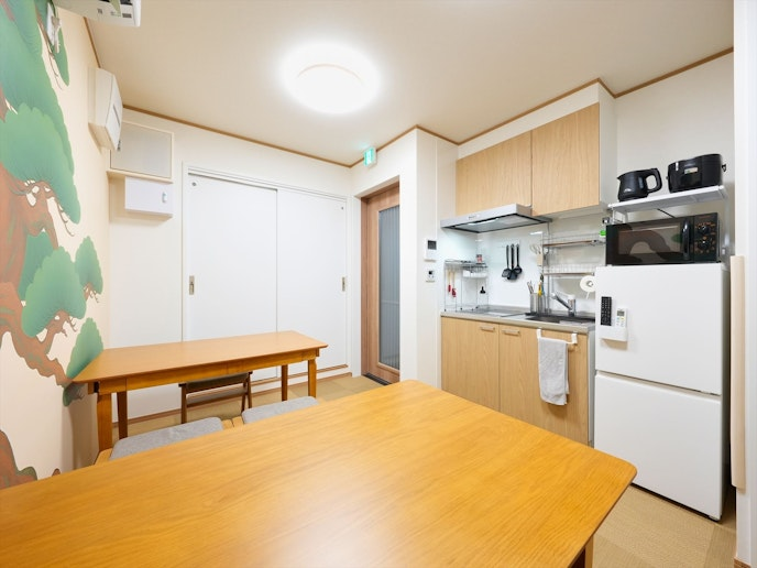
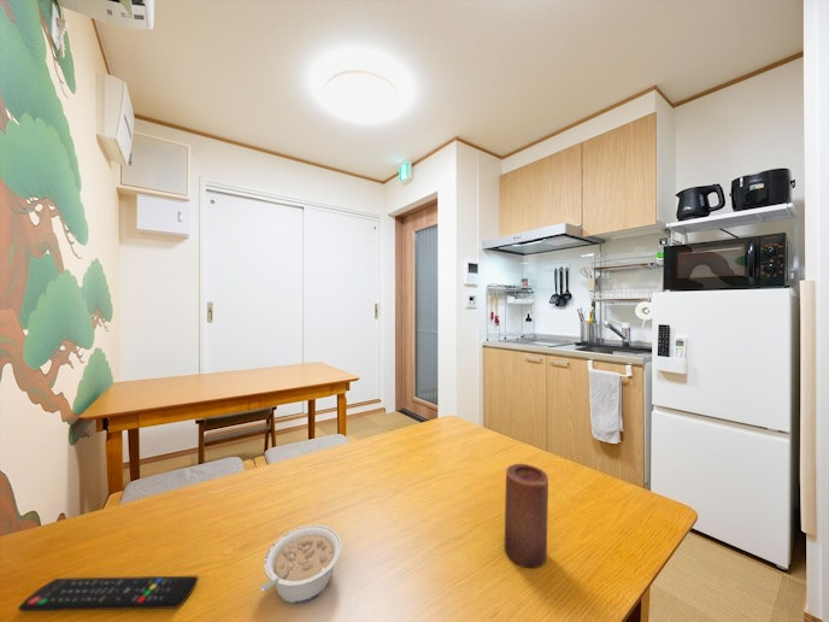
+ candle (525, 512)
+ legume (304, 564)
+ remote control (111, 594)
